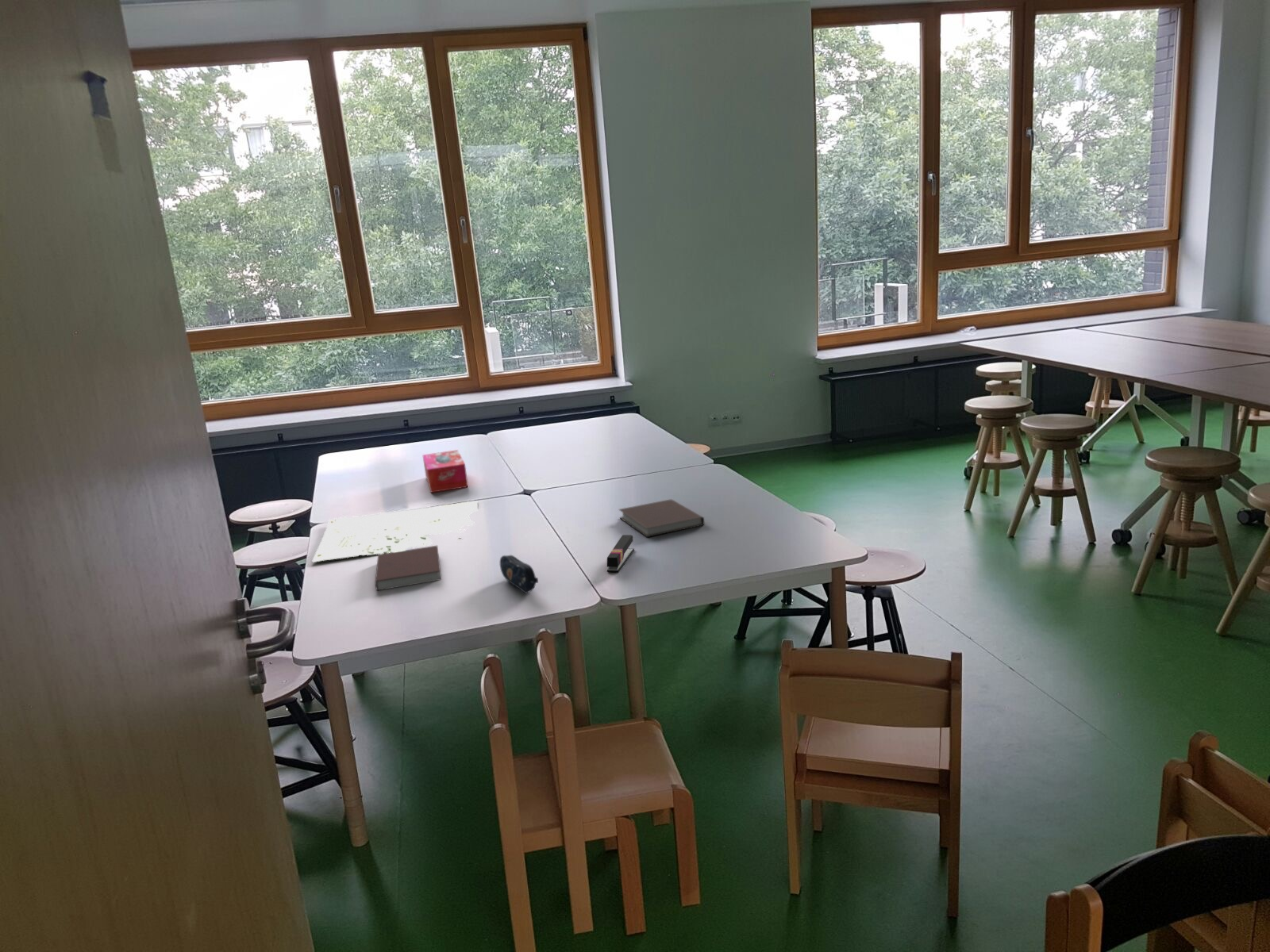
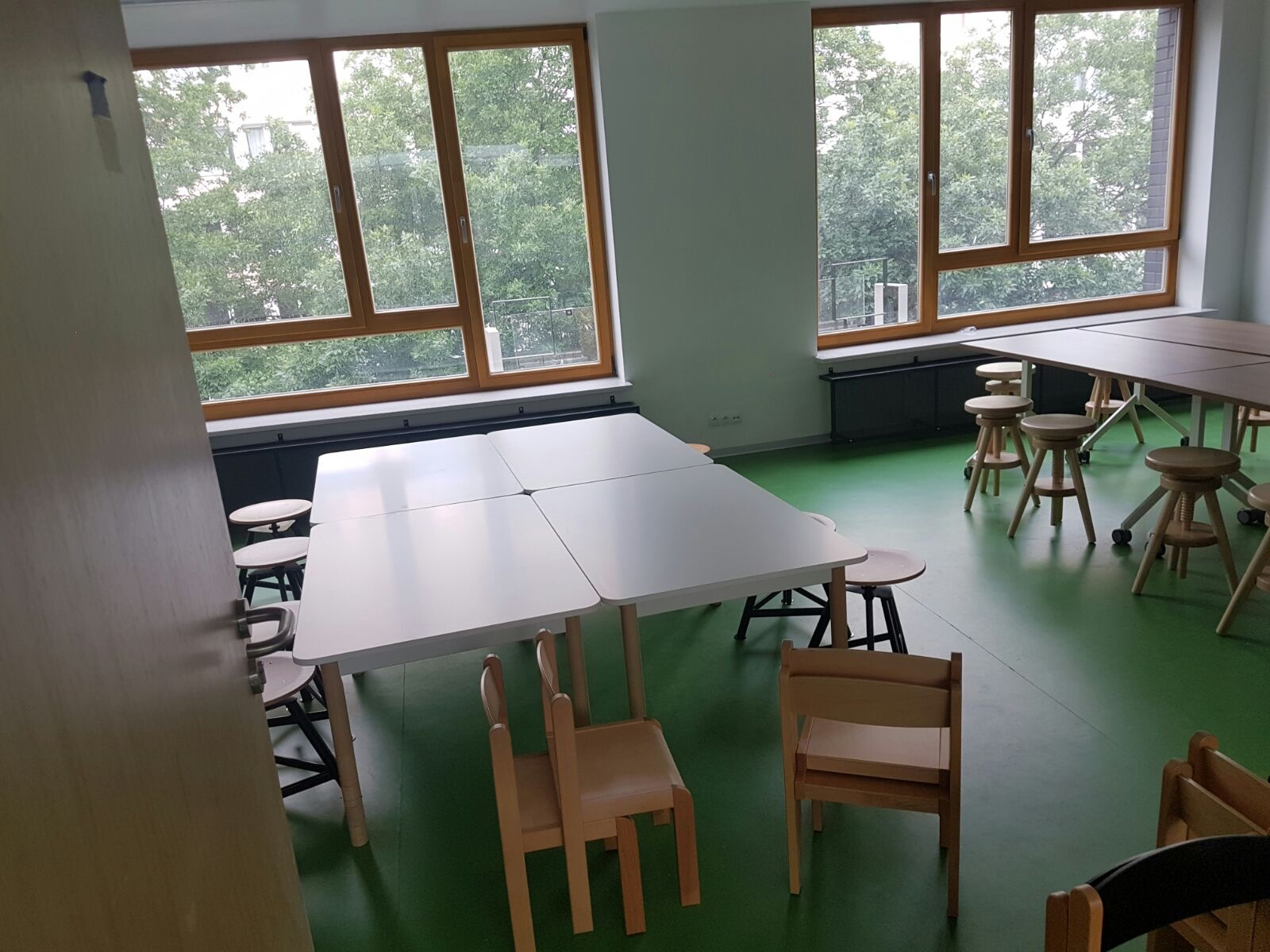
- pencil case (517, 573)
- board game (401, 528)
- tissue box (444, 470)
- notebook (660, 516)
- stapler (620, 552)
- notebook (408, 566)
